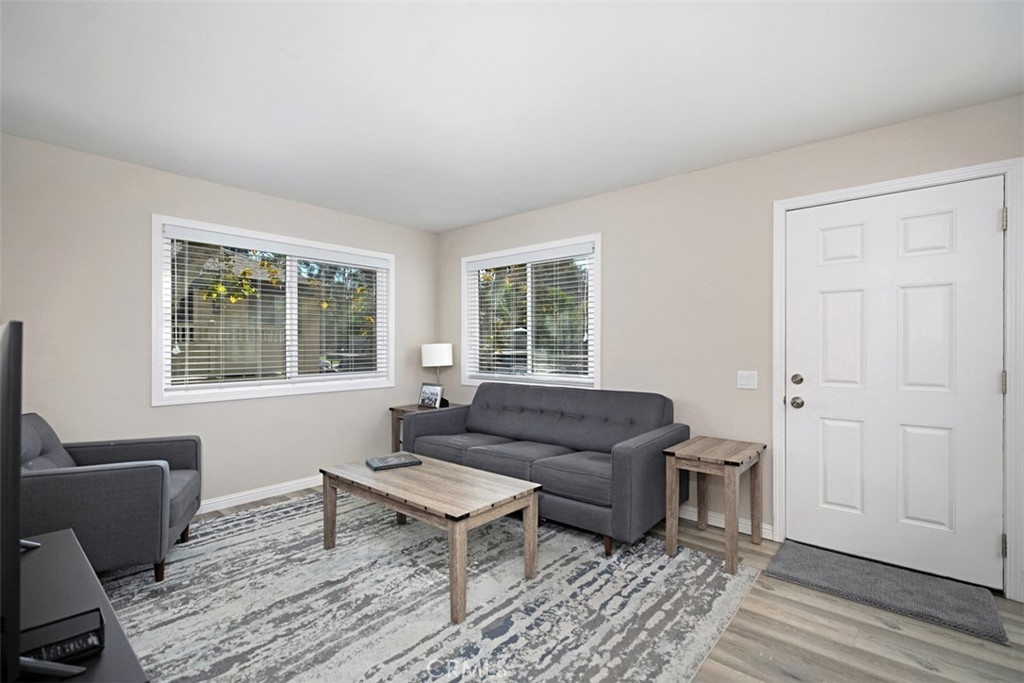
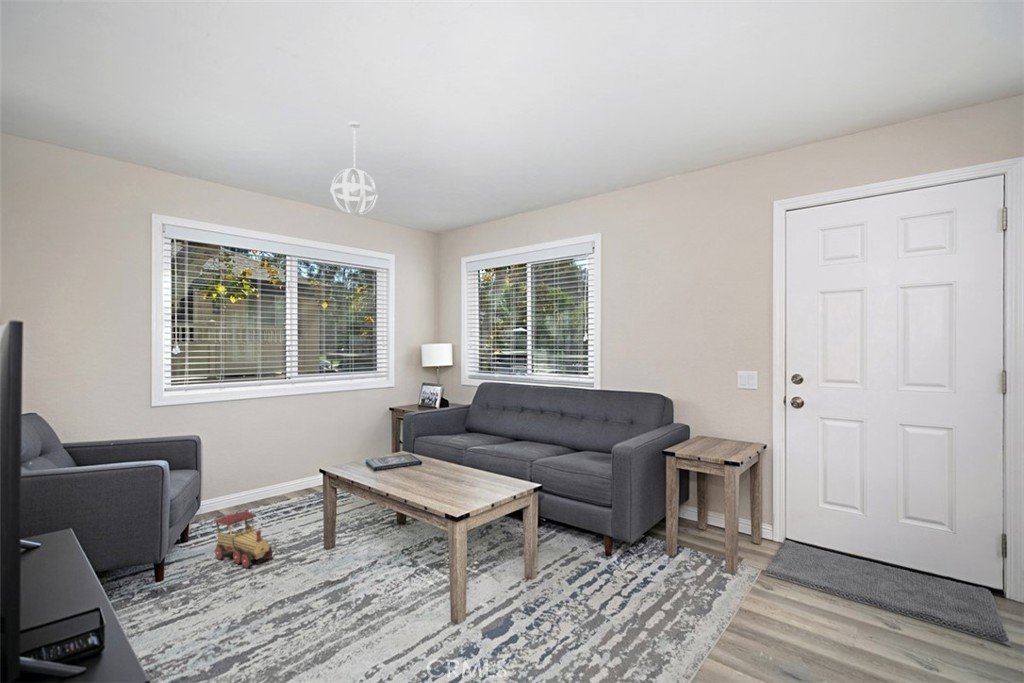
+ pendant light (354, 169)
+ toy train (245, 539)
